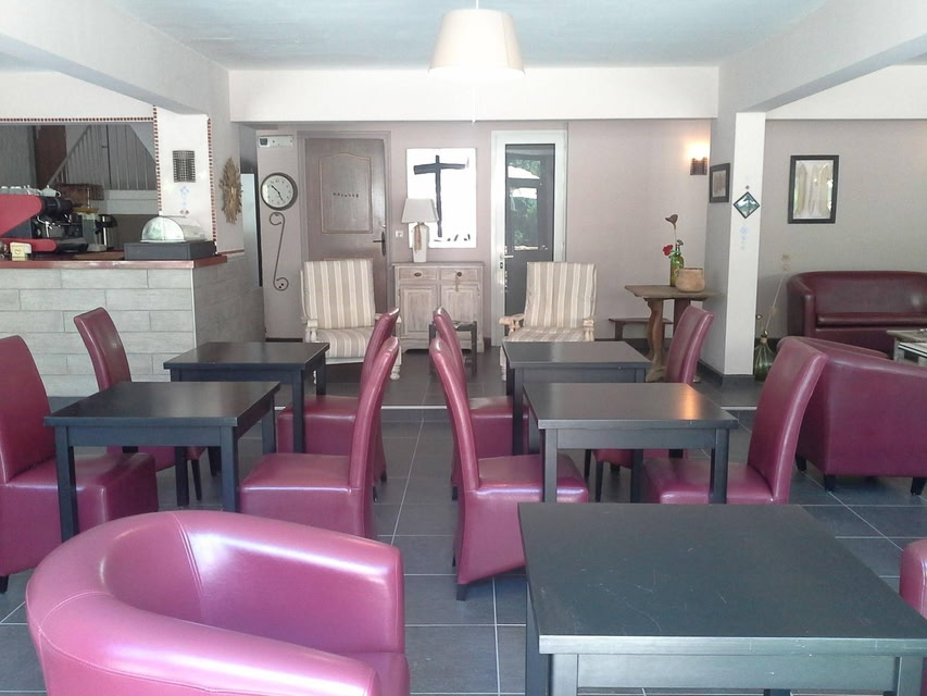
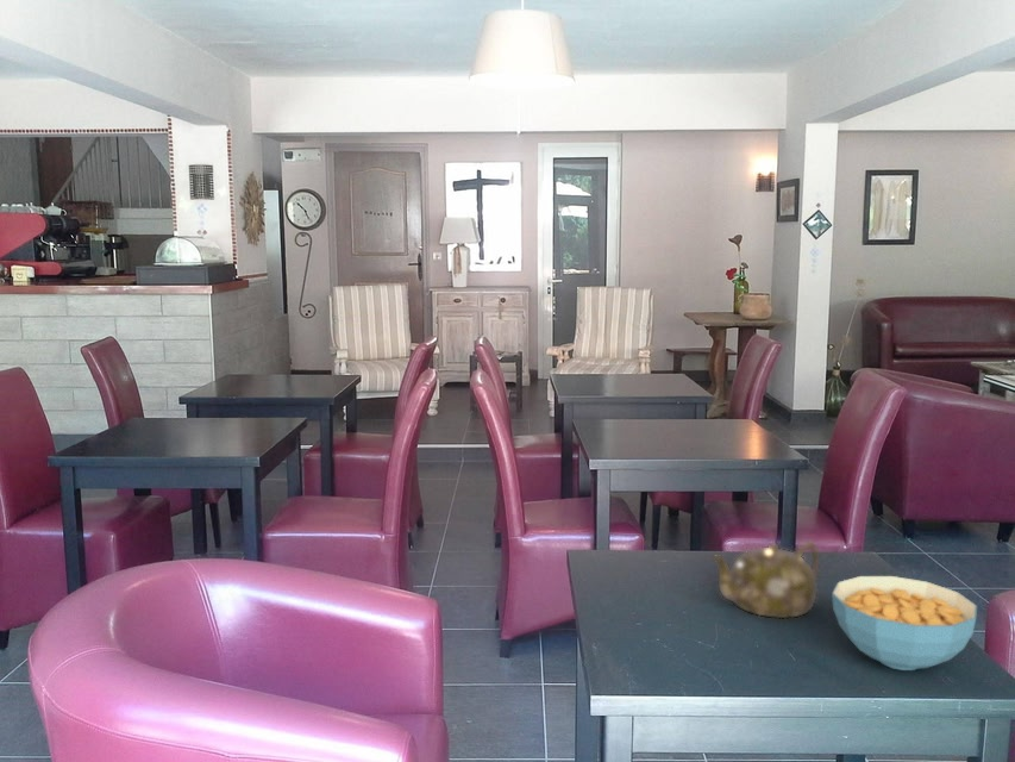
+ teapot (766, 574)
+ cereal bowl (901, 630)
